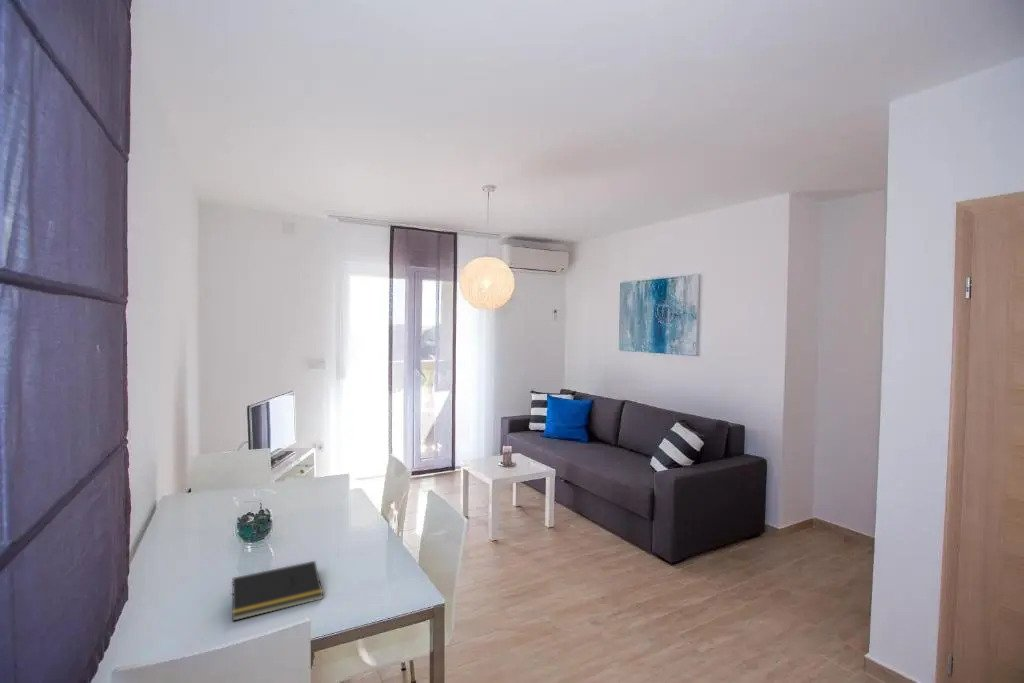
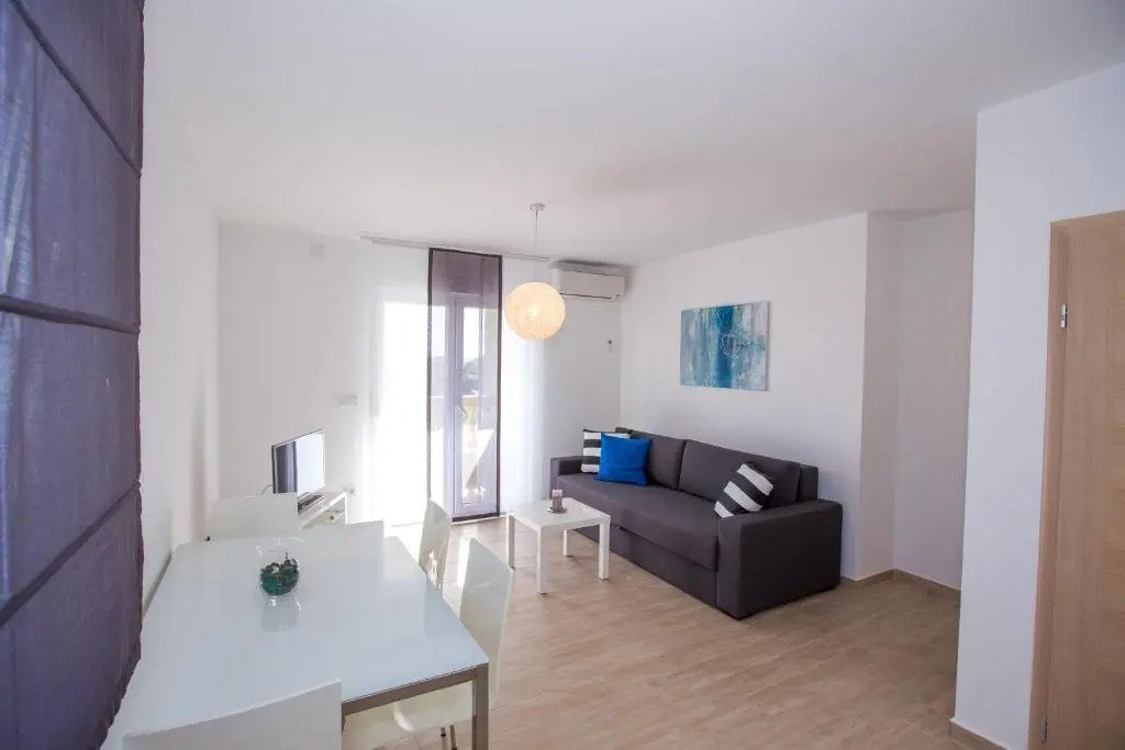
- notepad (277, 588)
